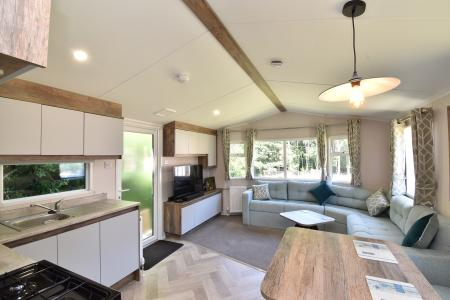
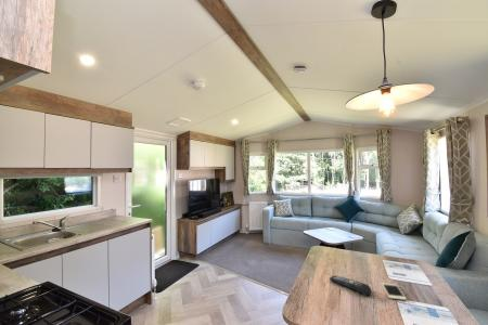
+ remote control (349, 283)
+ cell phone (393, 290)
